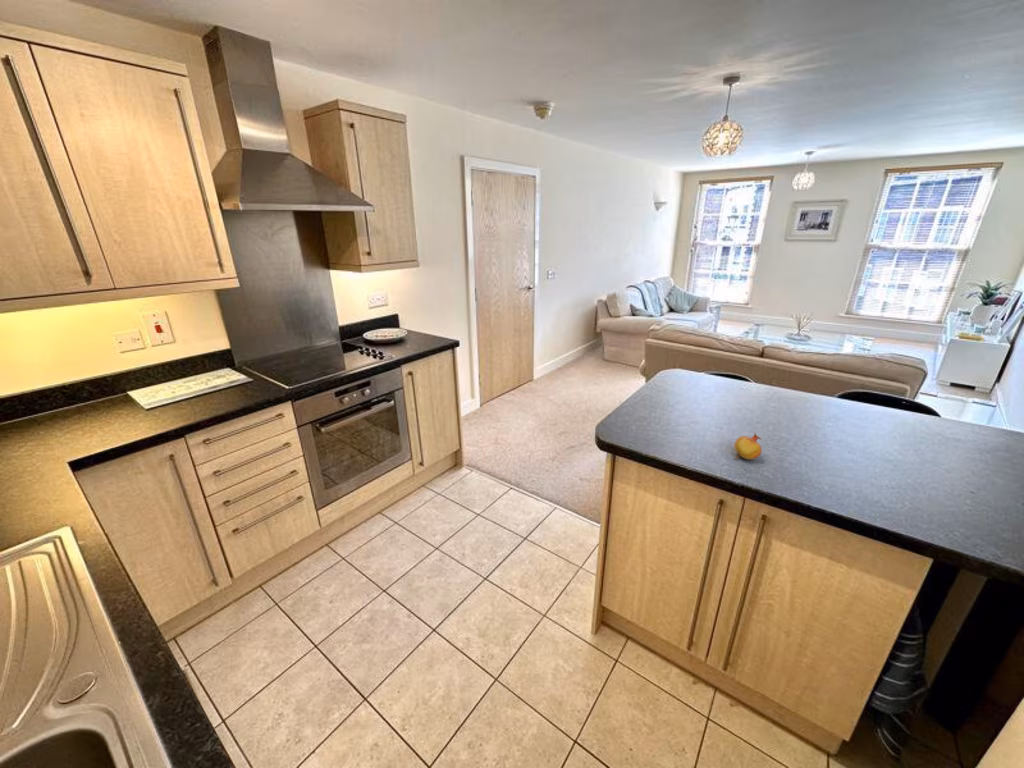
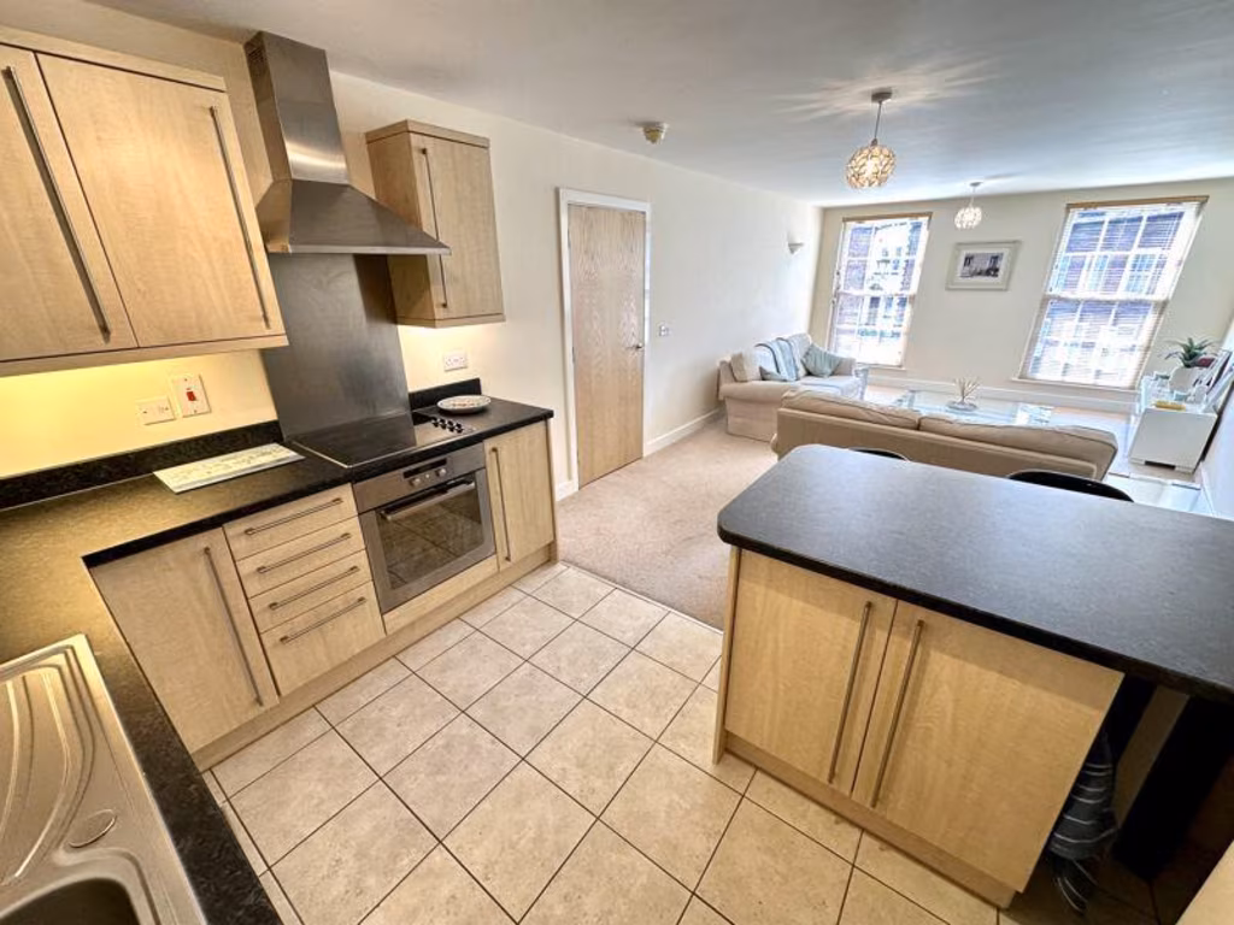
- fruit (747, 445)
